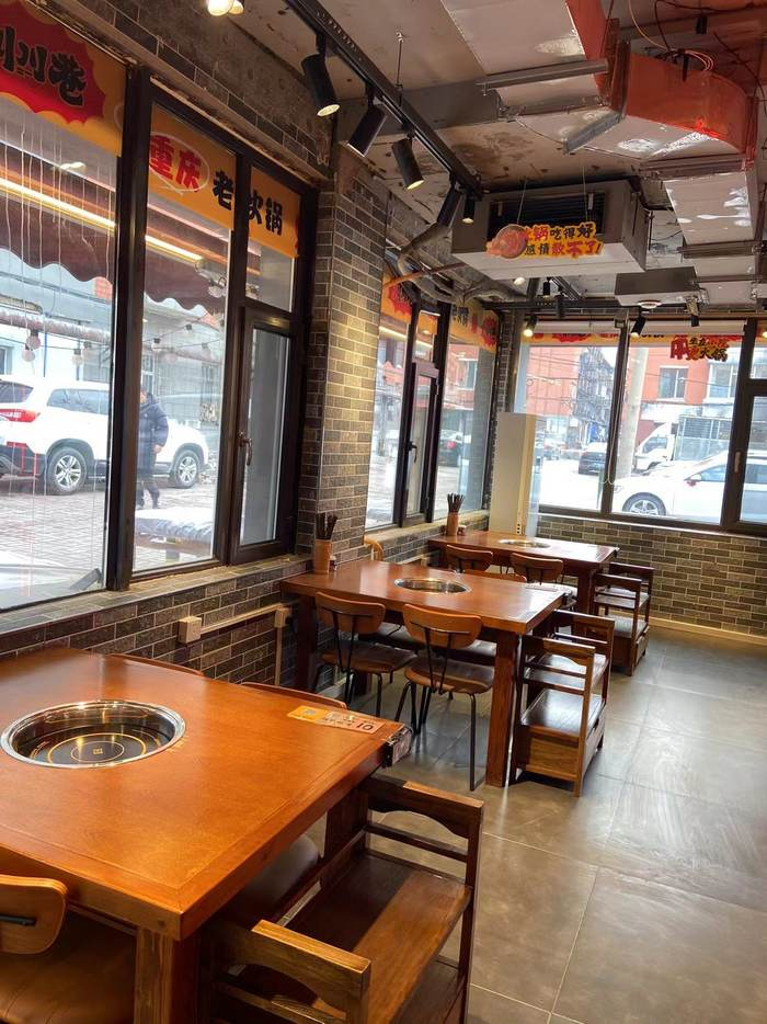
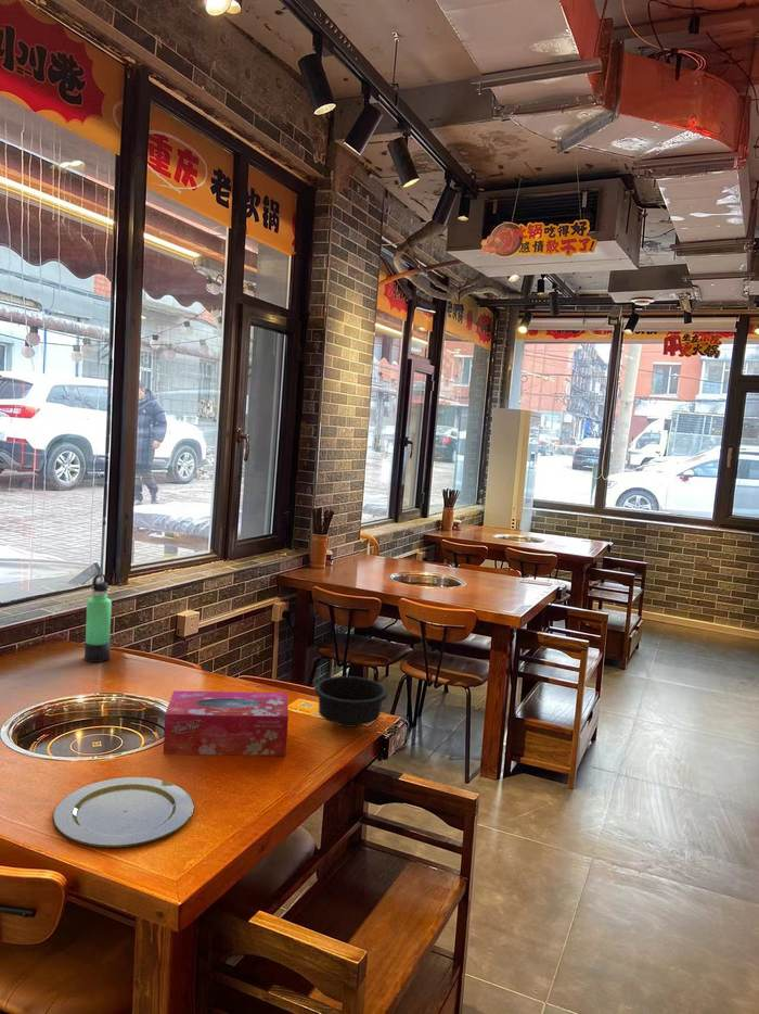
+ plate (125, 809)
+ thermos bottle (99, 616)
+ tissue box (228, 722)
+ bowl (349, 706)
